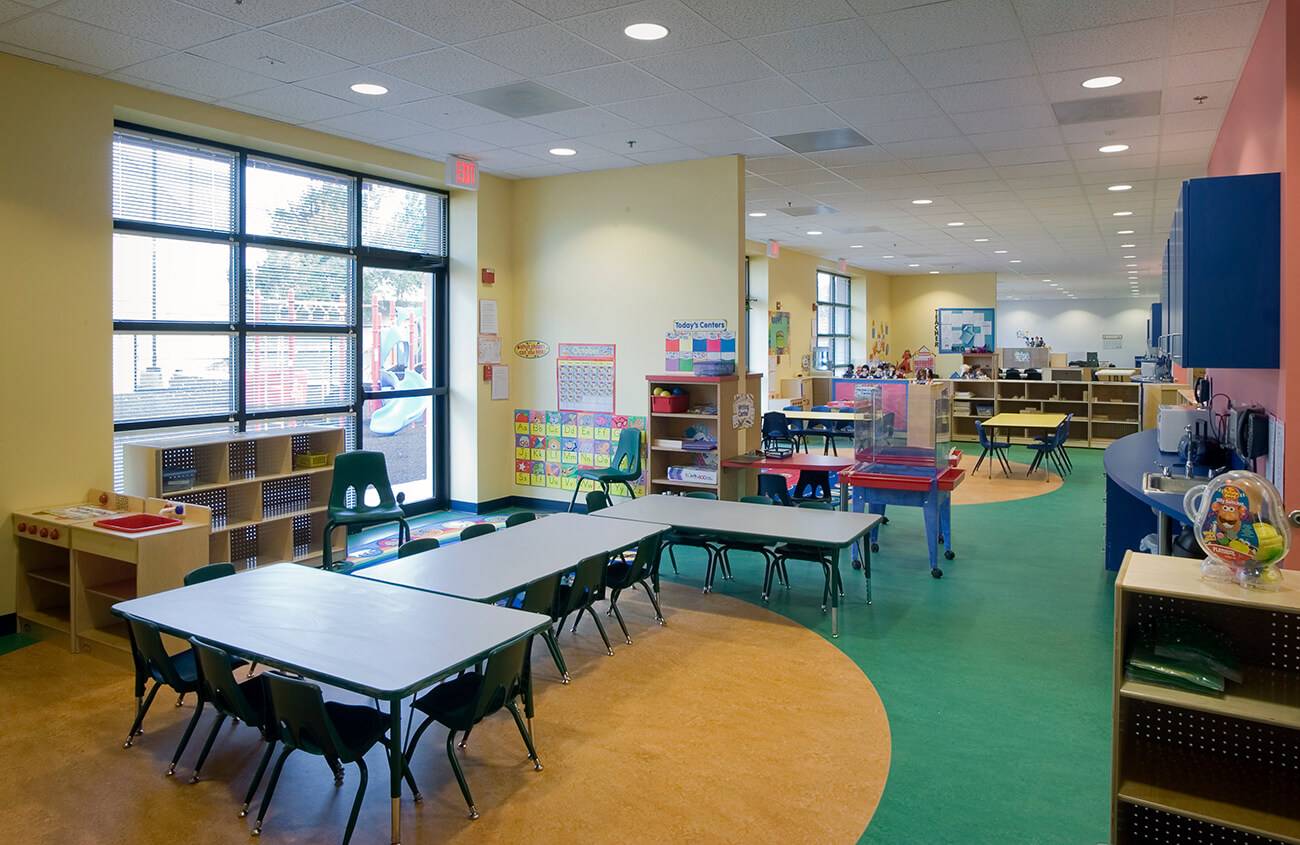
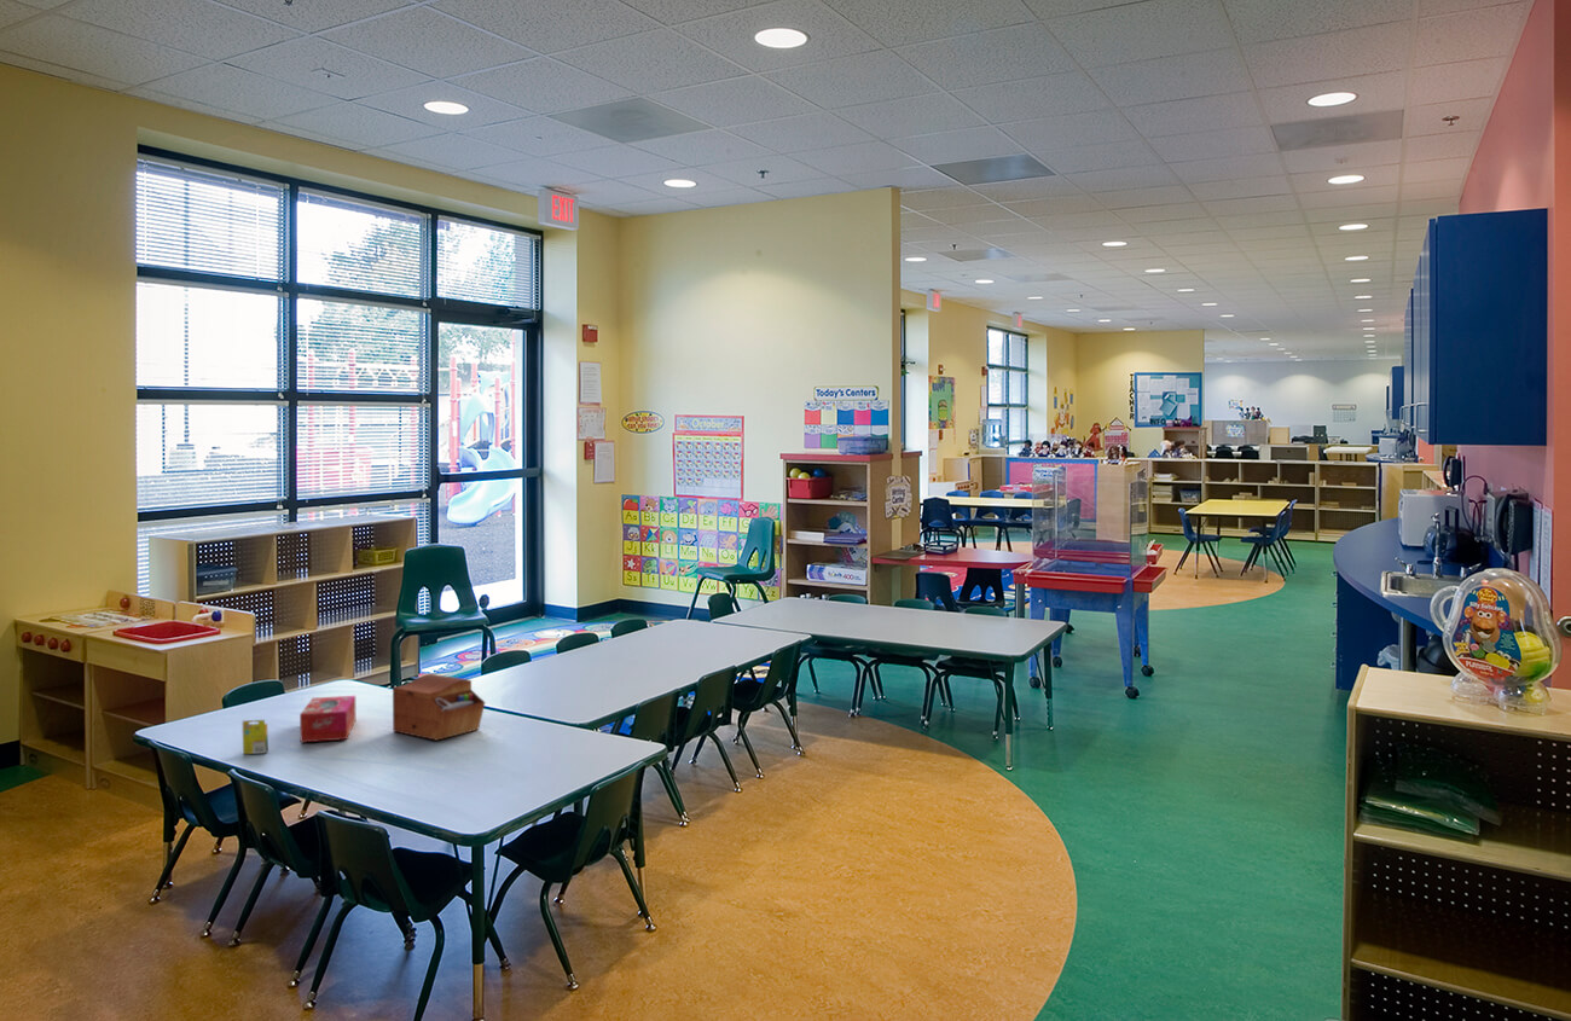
+ crayon box (255, 736)
+ tissue box (329, 718)
+ sewing box (437, 706)
